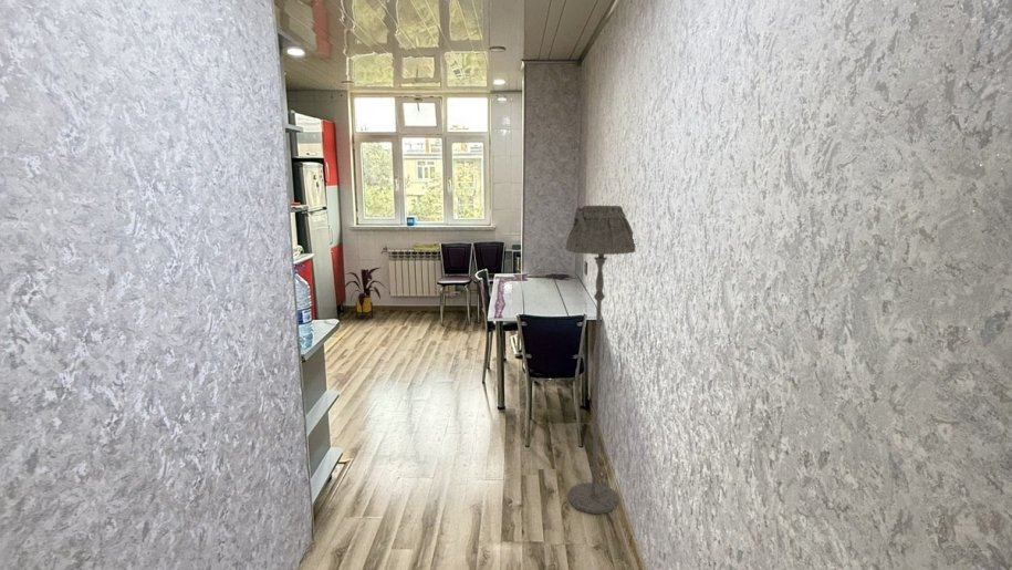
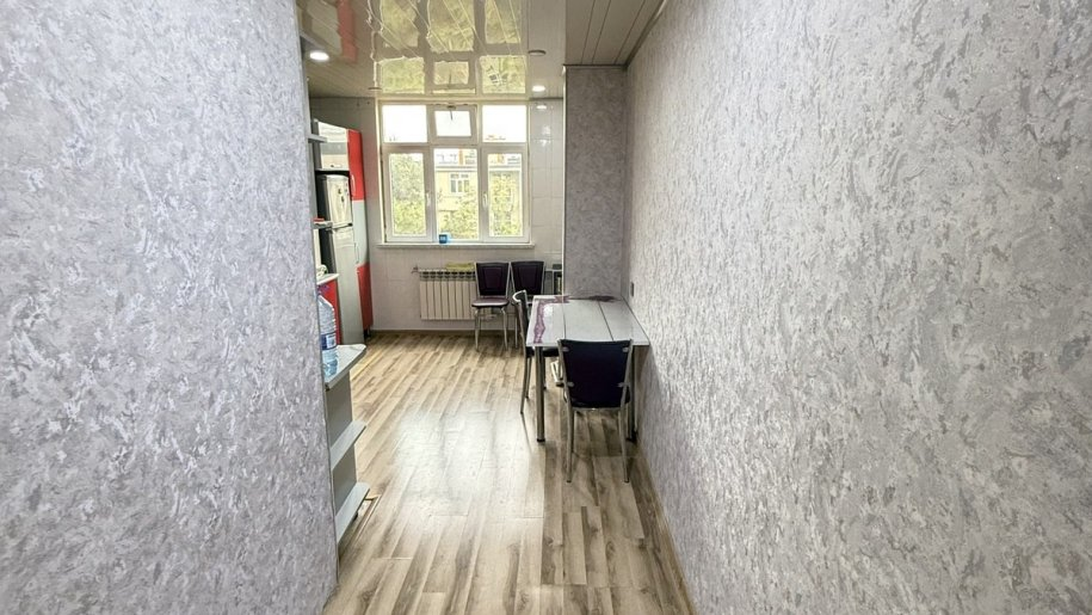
- floor lamp (597, 359)
- house plant (364, 292)
